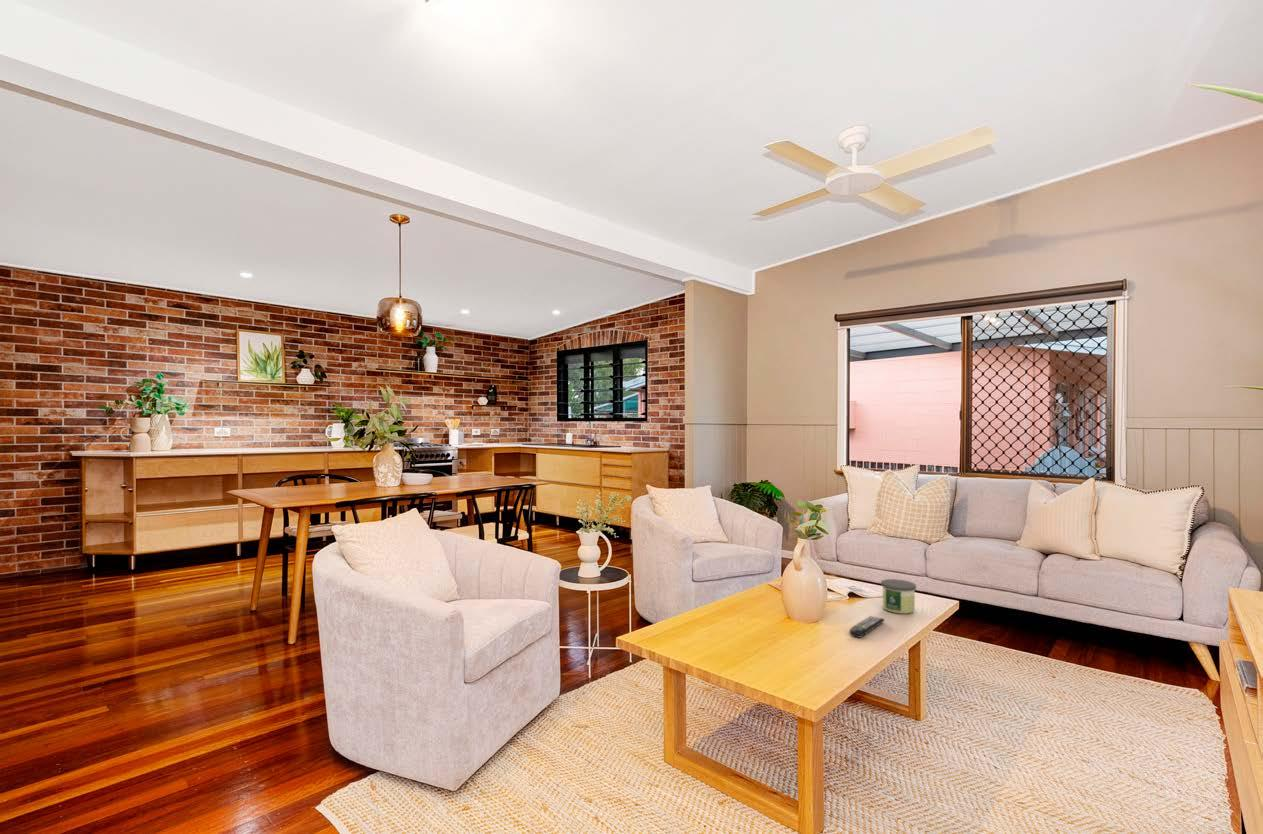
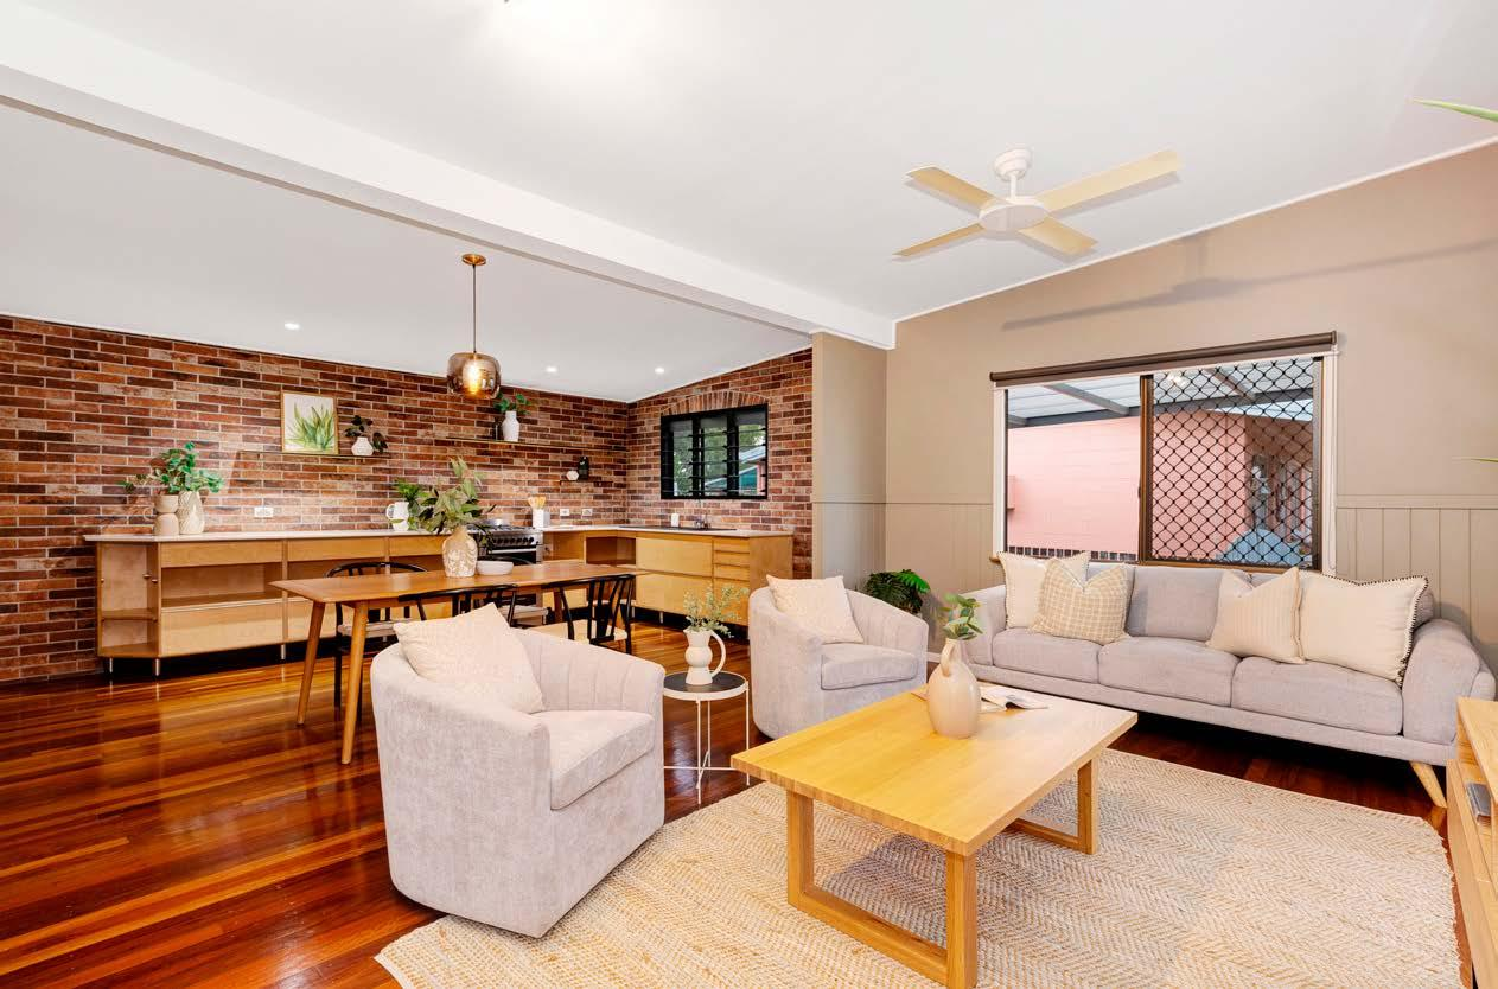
- remote control (867, 626)
- candle (898, 596)
